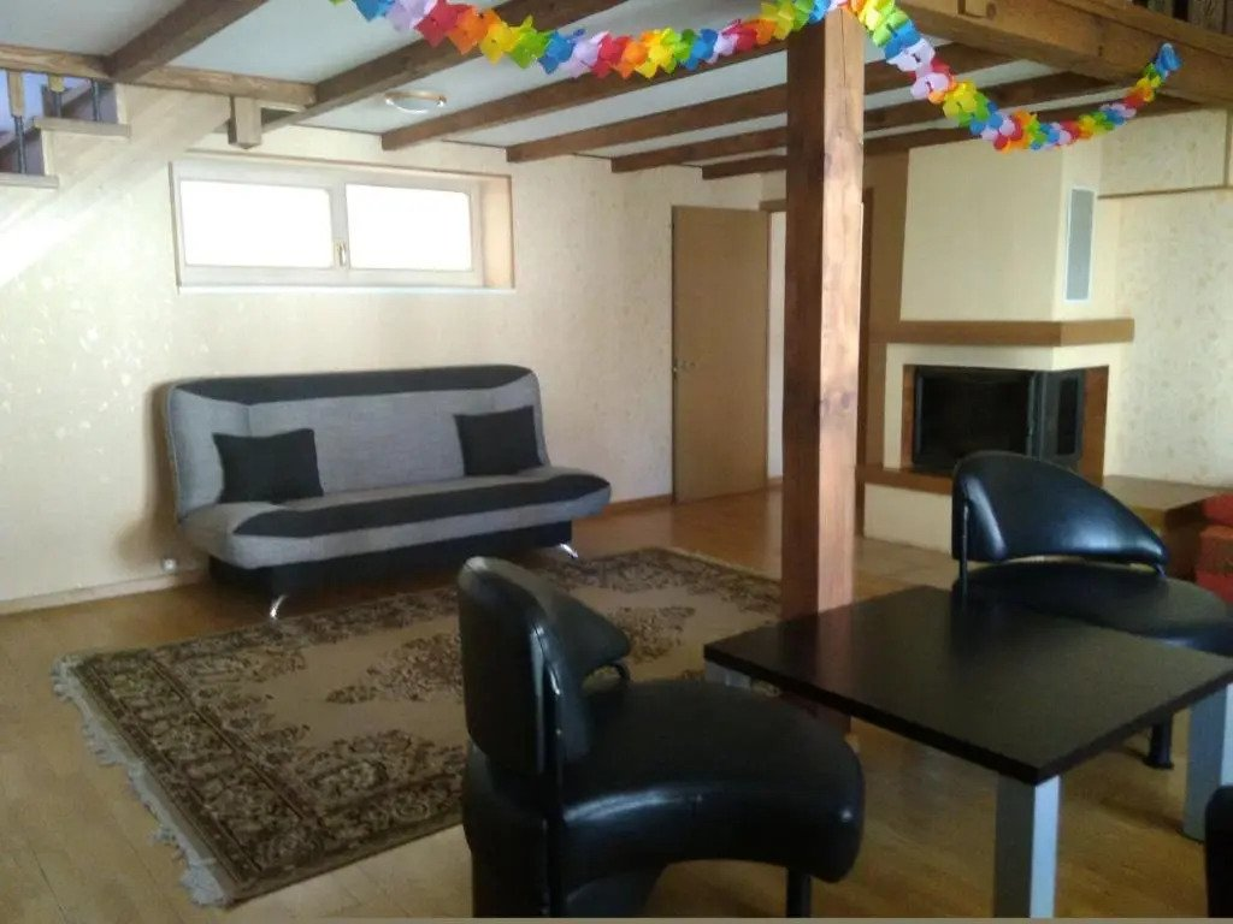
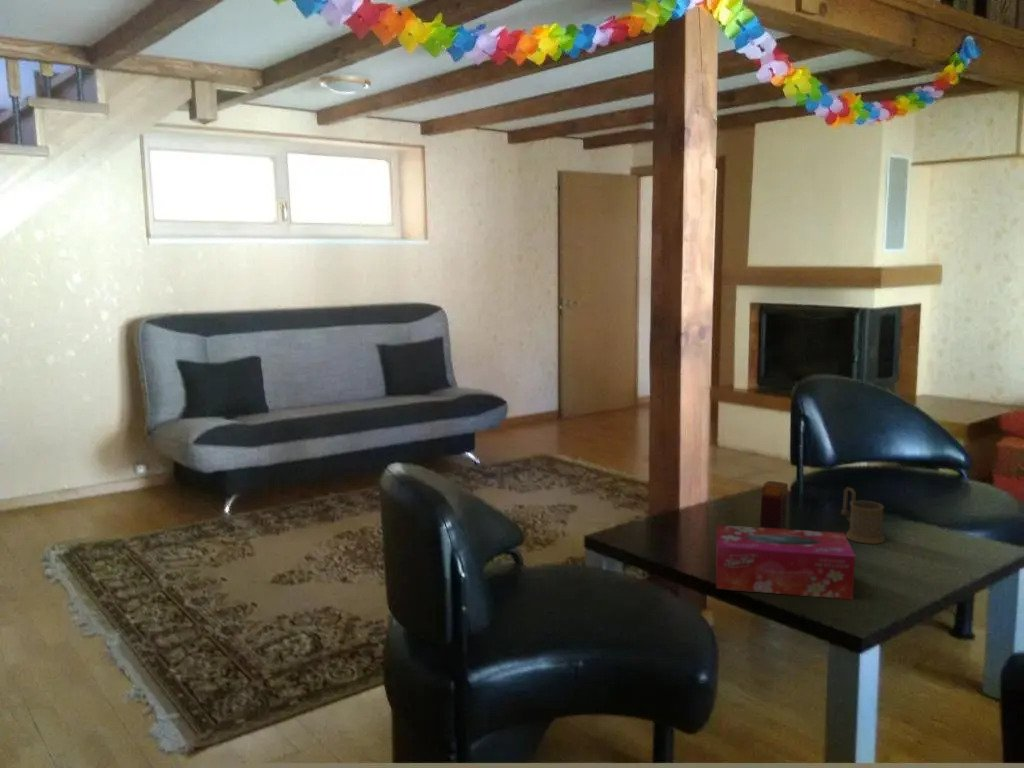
+ mug (861, 514)
+ tissue box (781, 560)
+ candle (773, 510)
